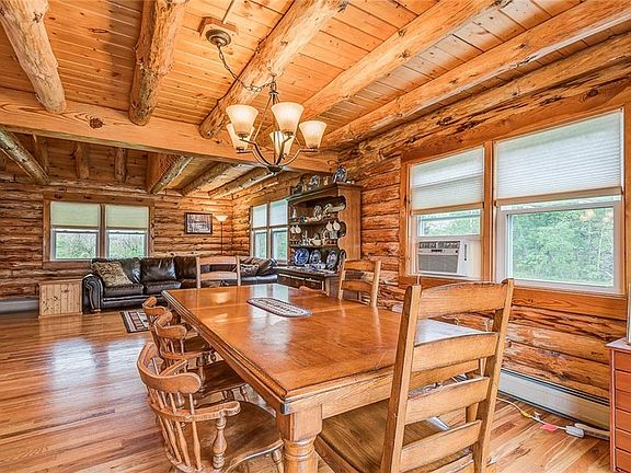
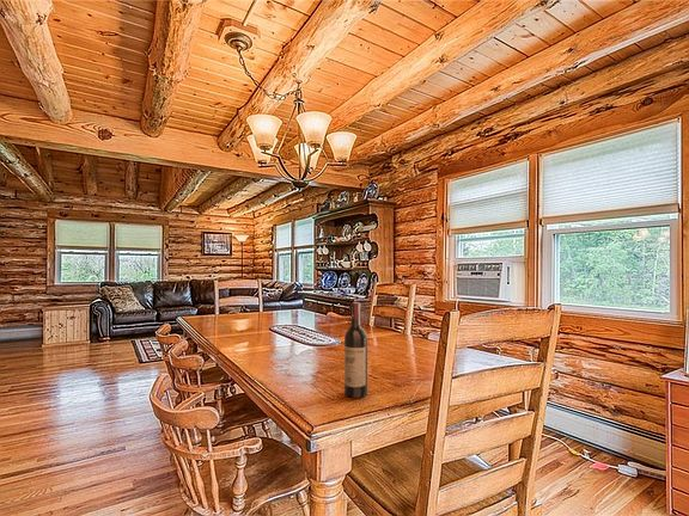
+ wine bottle (355, 348)
